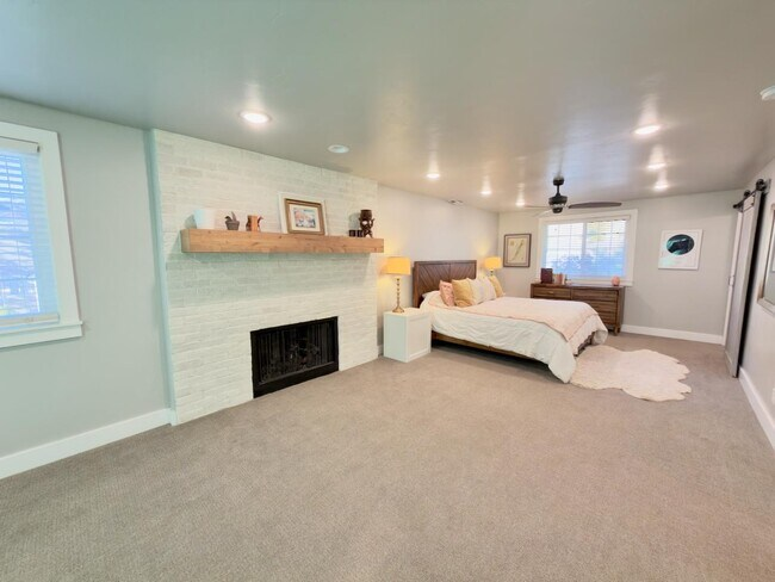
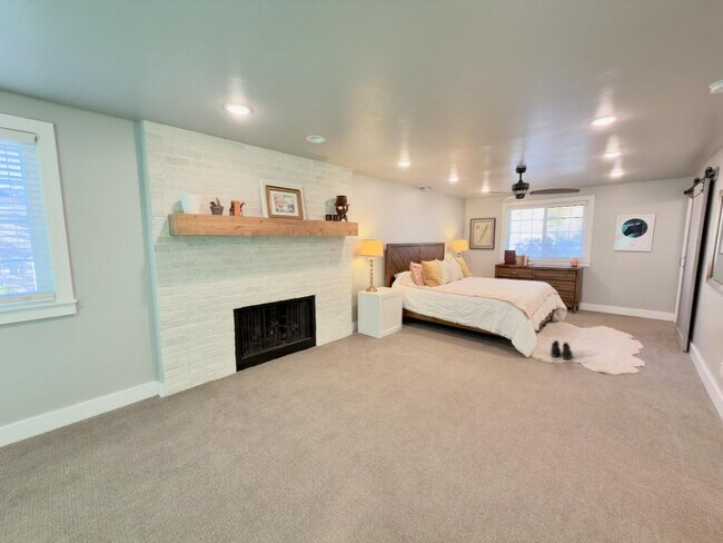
+ boots (563, 347)
